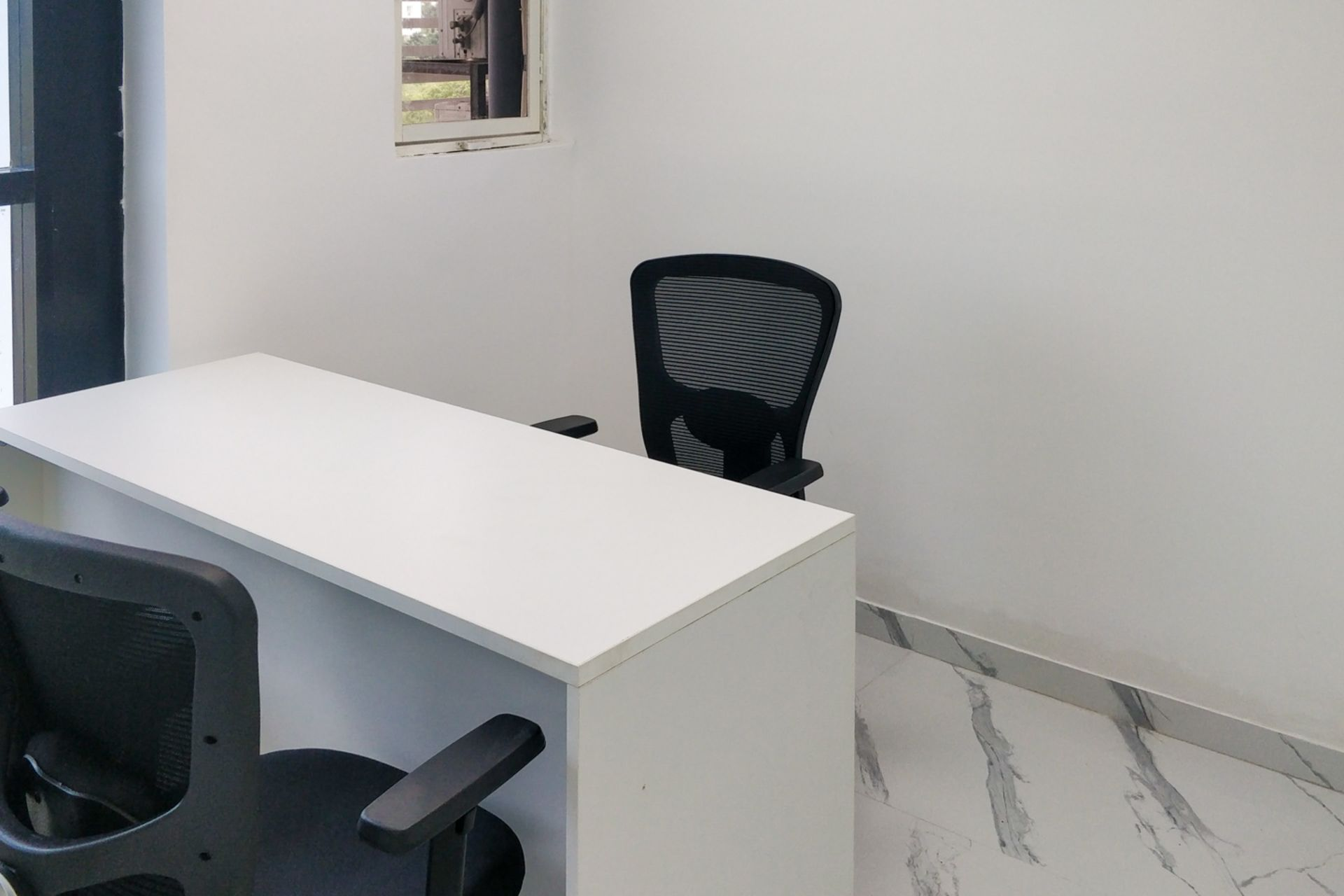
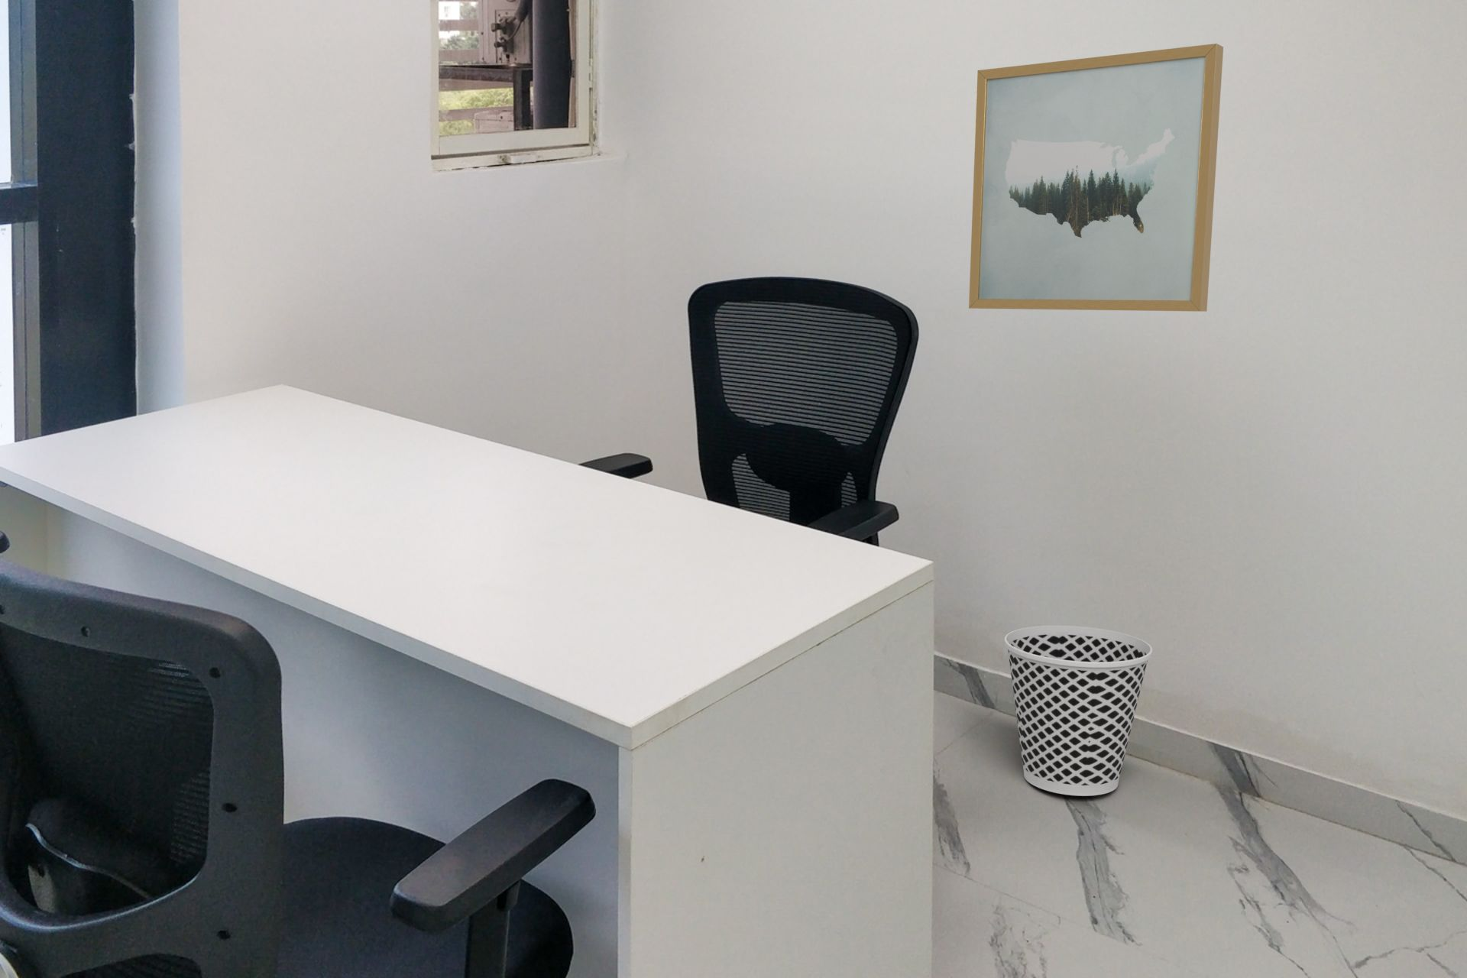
+ wall art (1087, 186)
+ wastebasket (1073, 711)
